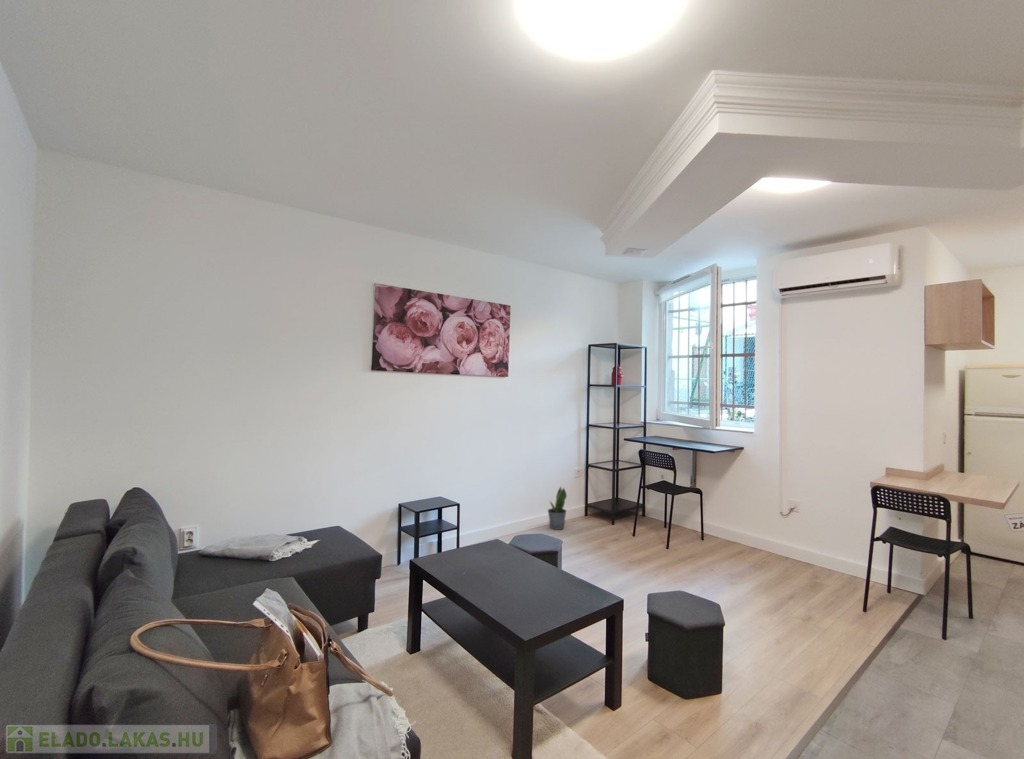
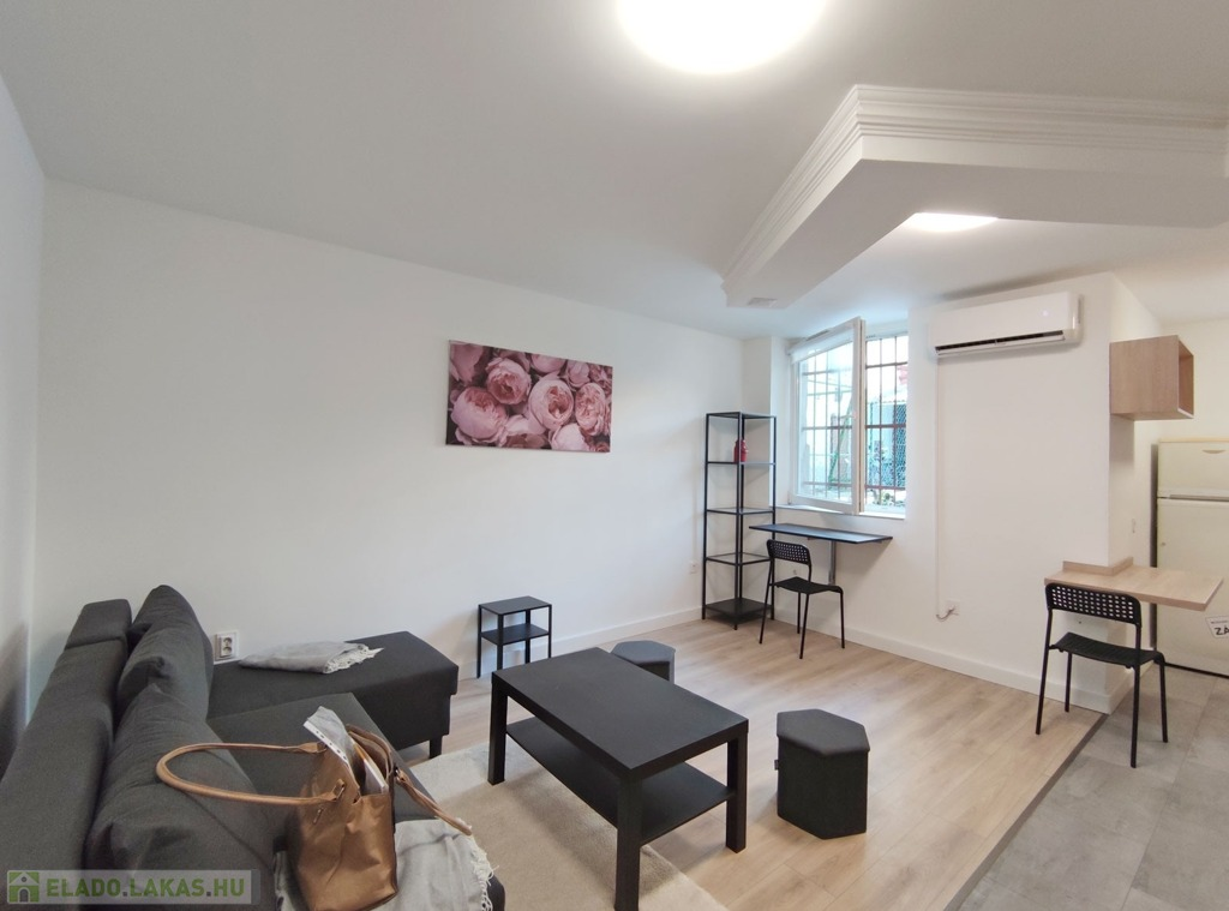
- potted plant (557, 506)
